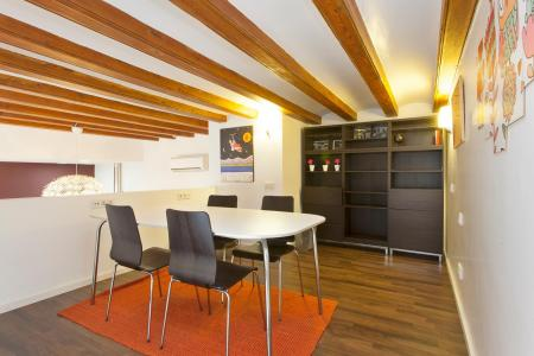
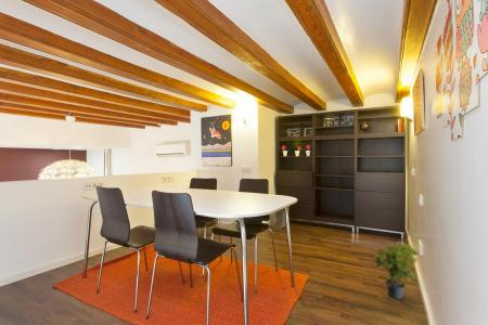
+ potted plant (396, 269)
